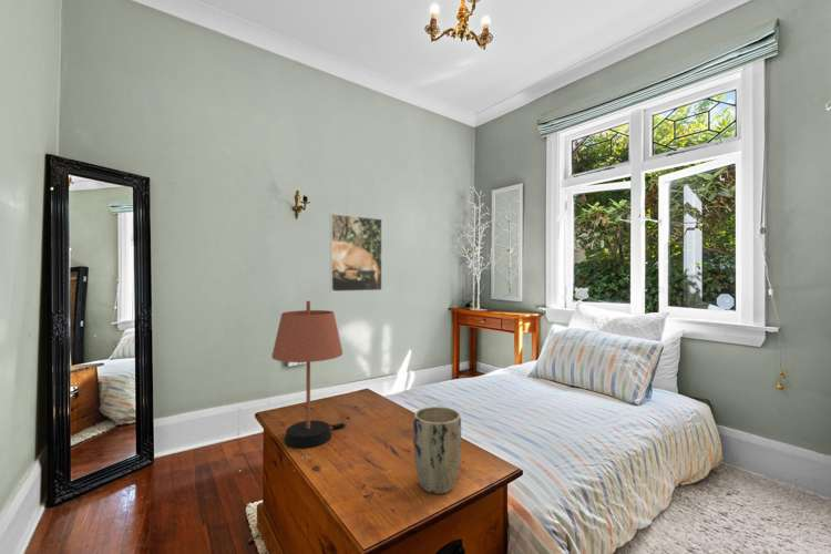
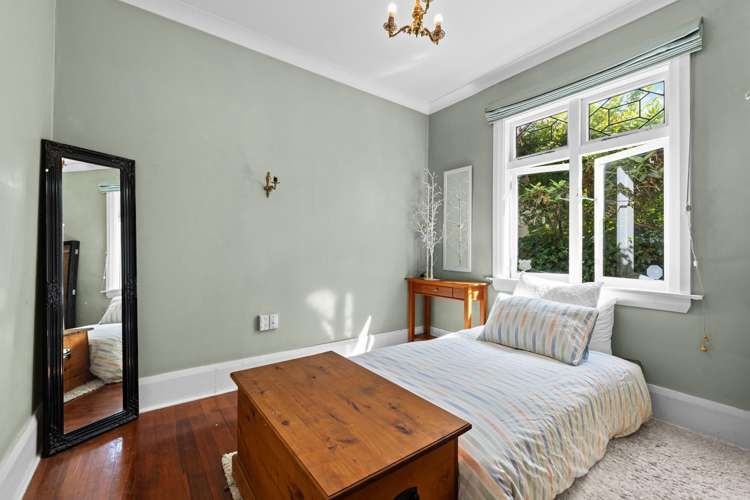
- plant pot (437, 449)
- table lamp (309, 368)
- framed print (357, 254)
